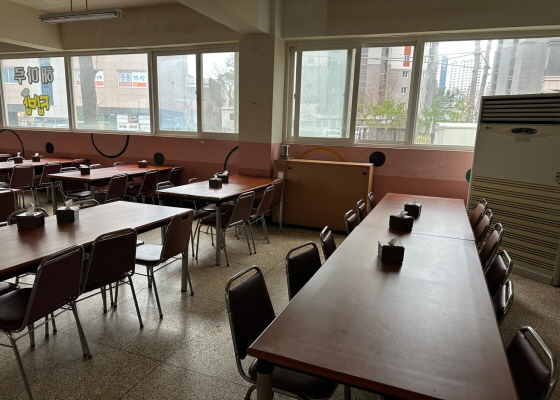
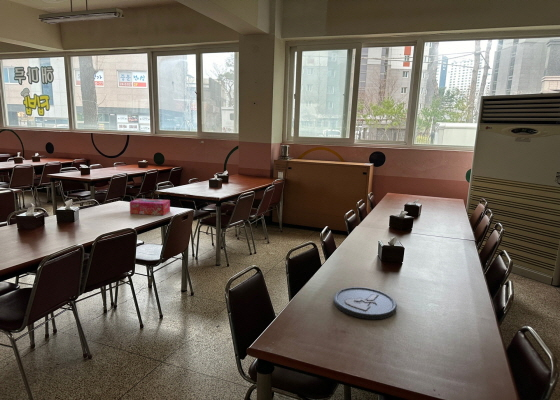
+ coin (364, 302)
+ tissue box (150, 206)
